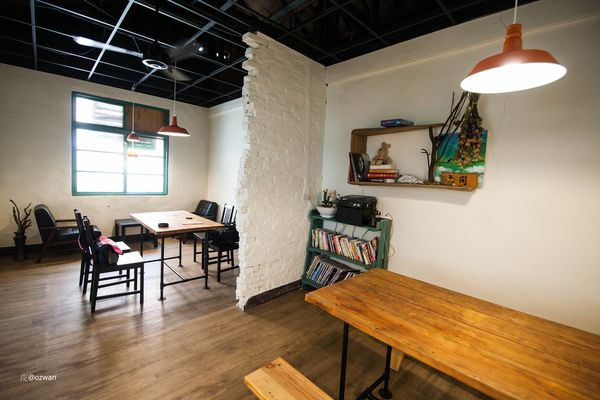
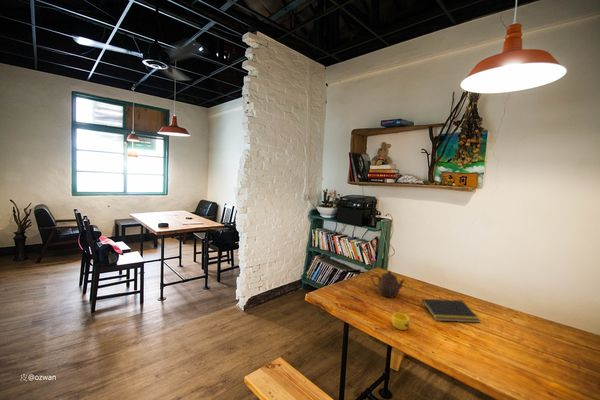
+ notepad (449, 309)
+ teapot (387, 282)
+ cup (401, 320)
